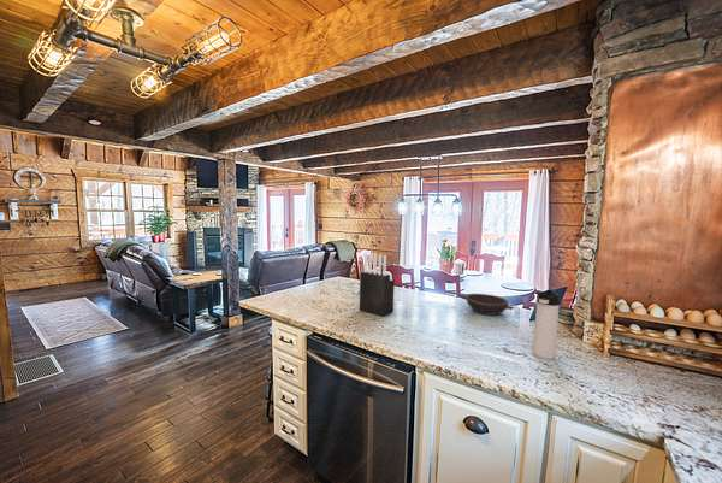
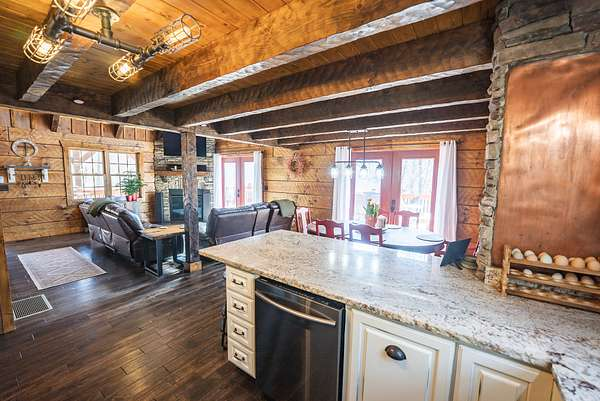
- bowl (485, 305)
- knife block (378, 282)
- thermos bottle (544, 324)
